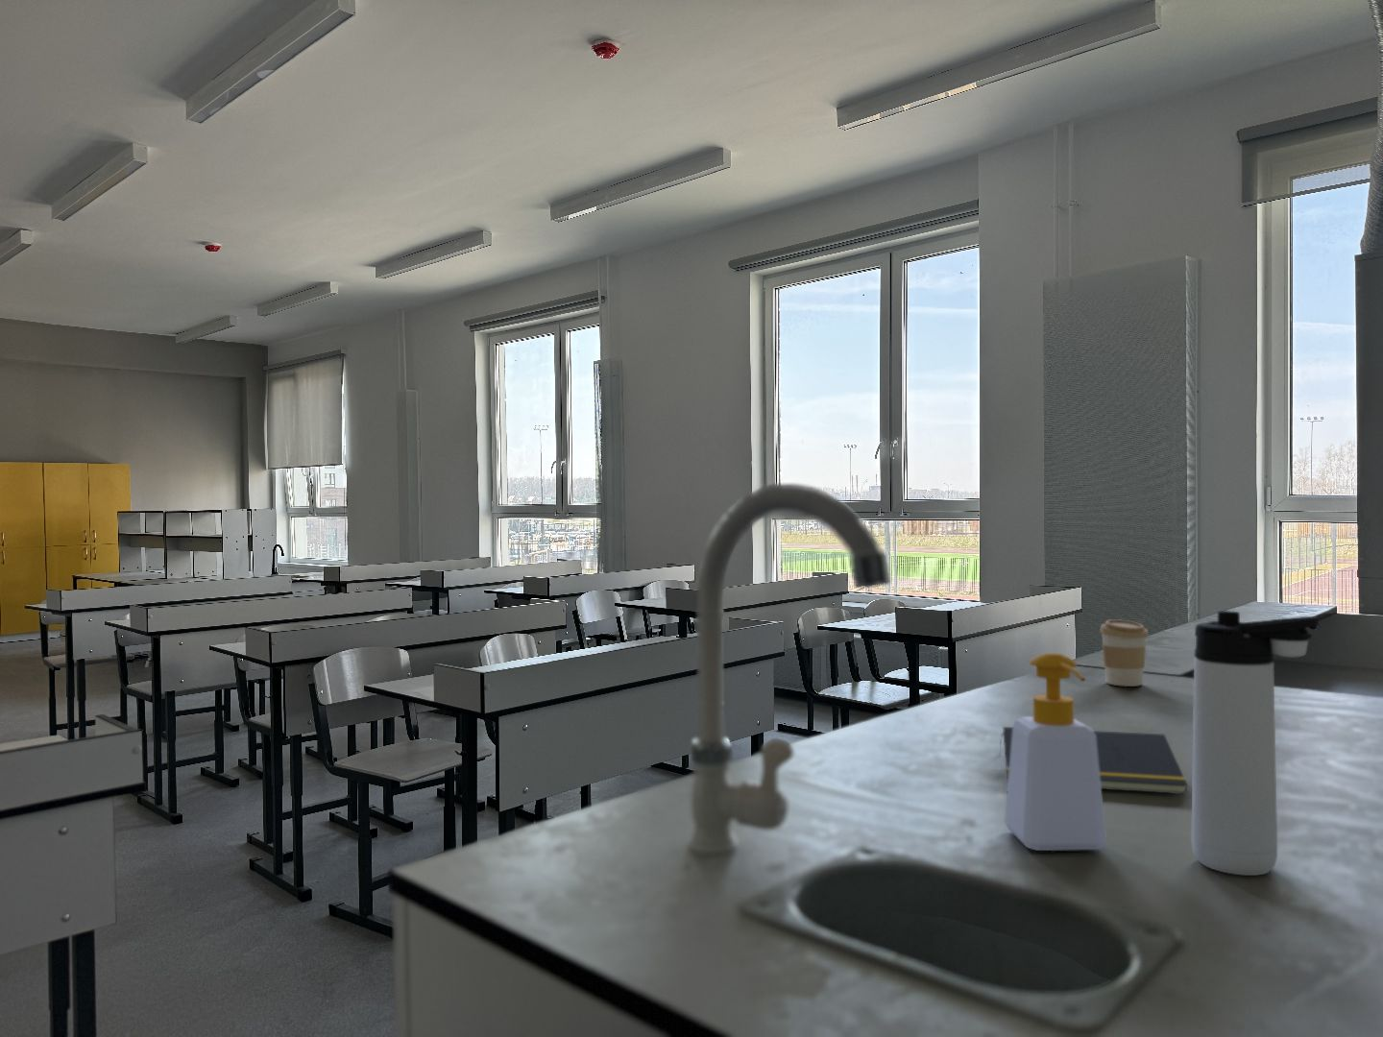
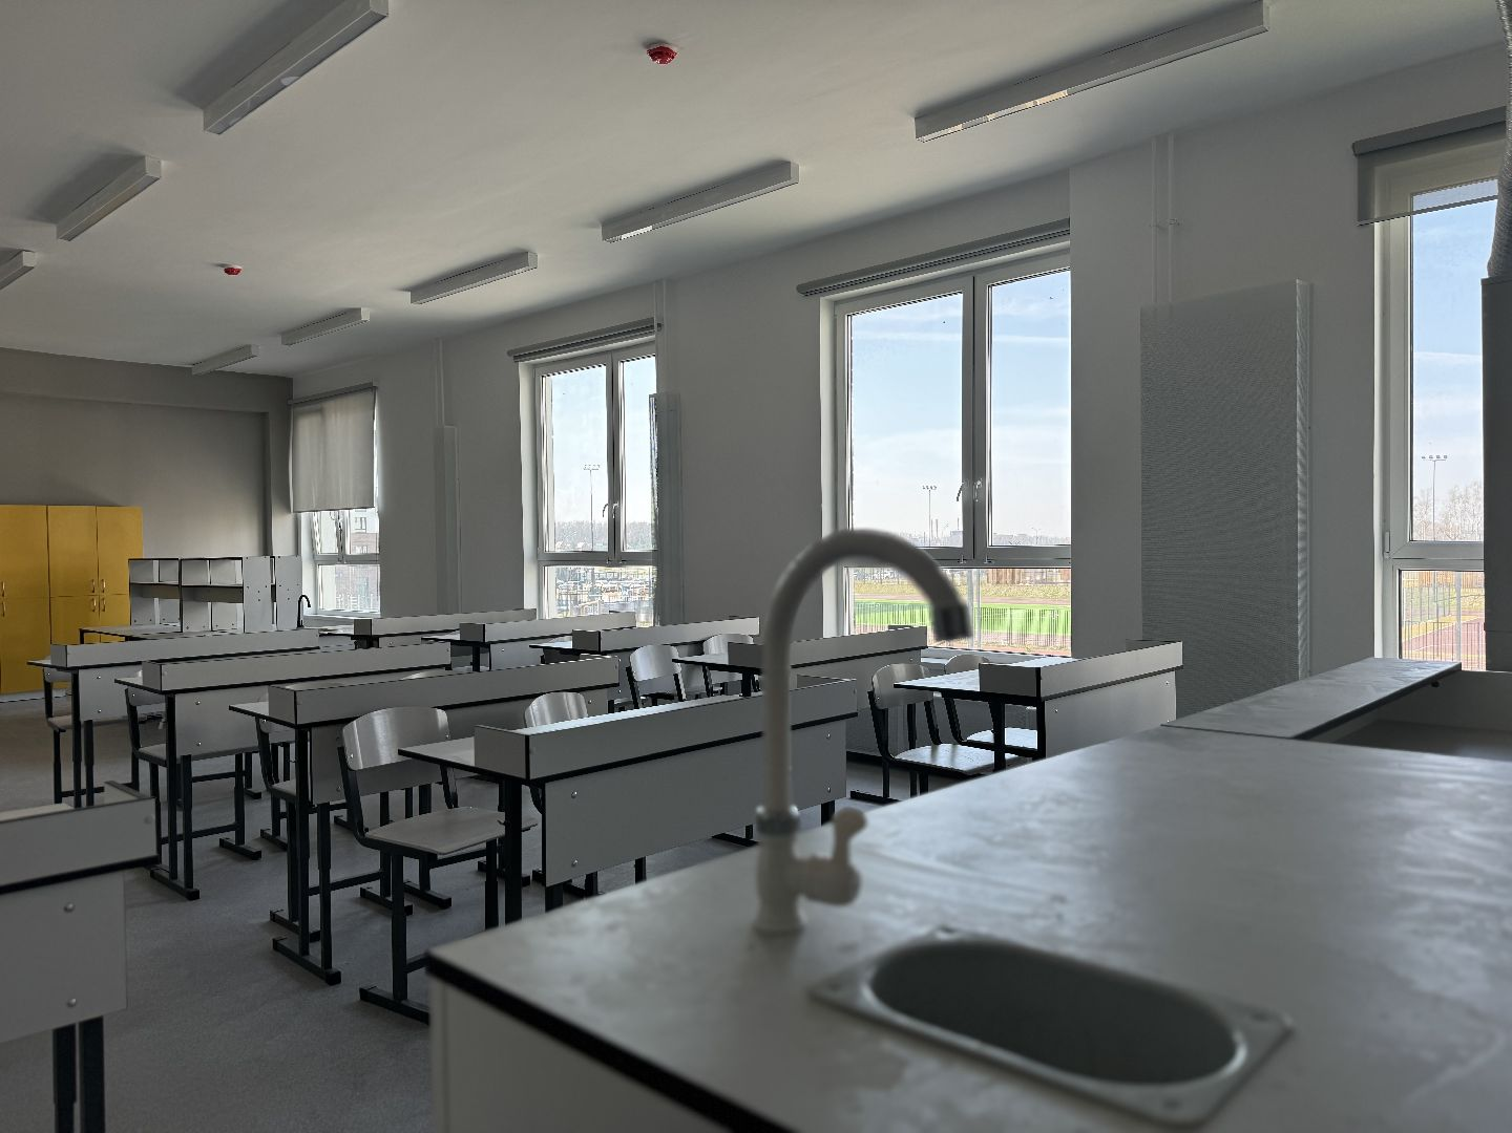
- notepad (1098, 757)
- thermos bottle (1253, 741)
- coffee cup (1124, 652)
- soap bottle (1061, 751)
